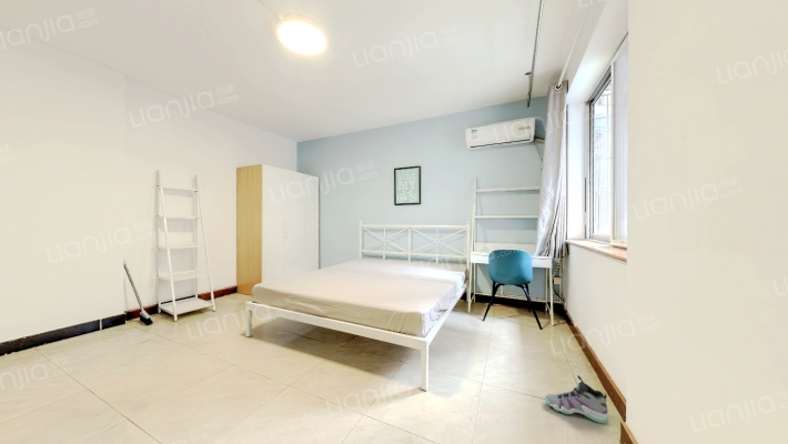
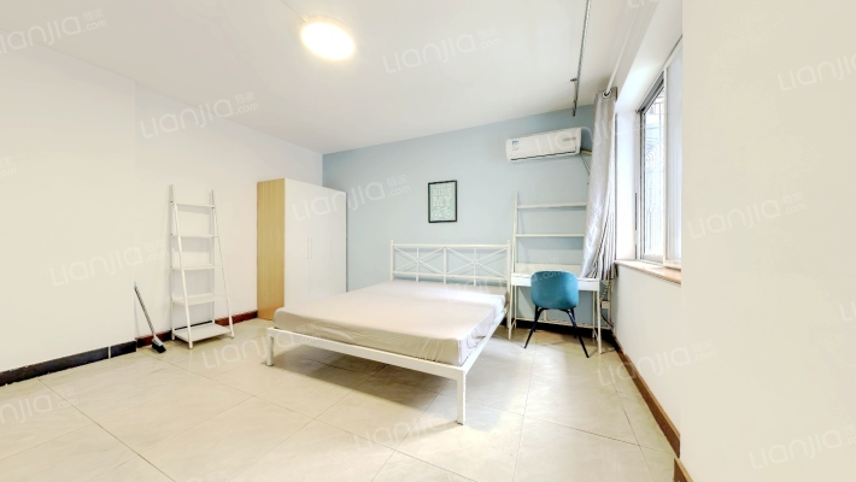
- sneaker (574, 393)
